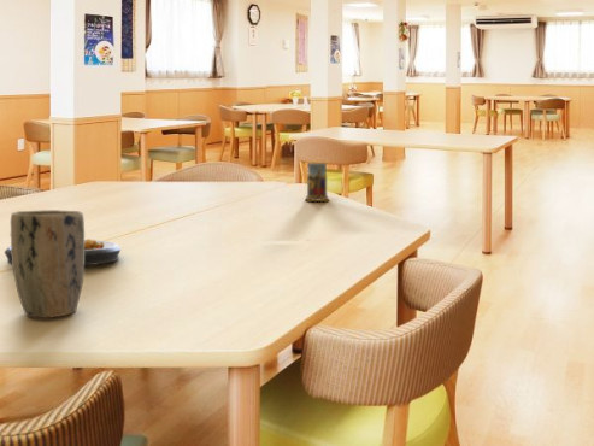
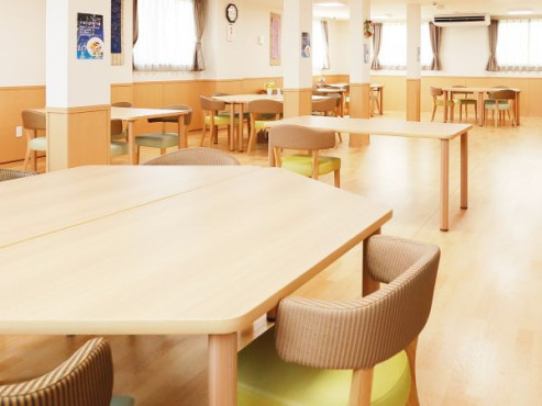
- mug (317, 181)
- plant pot (48, 263)
- plate (84, 247)
